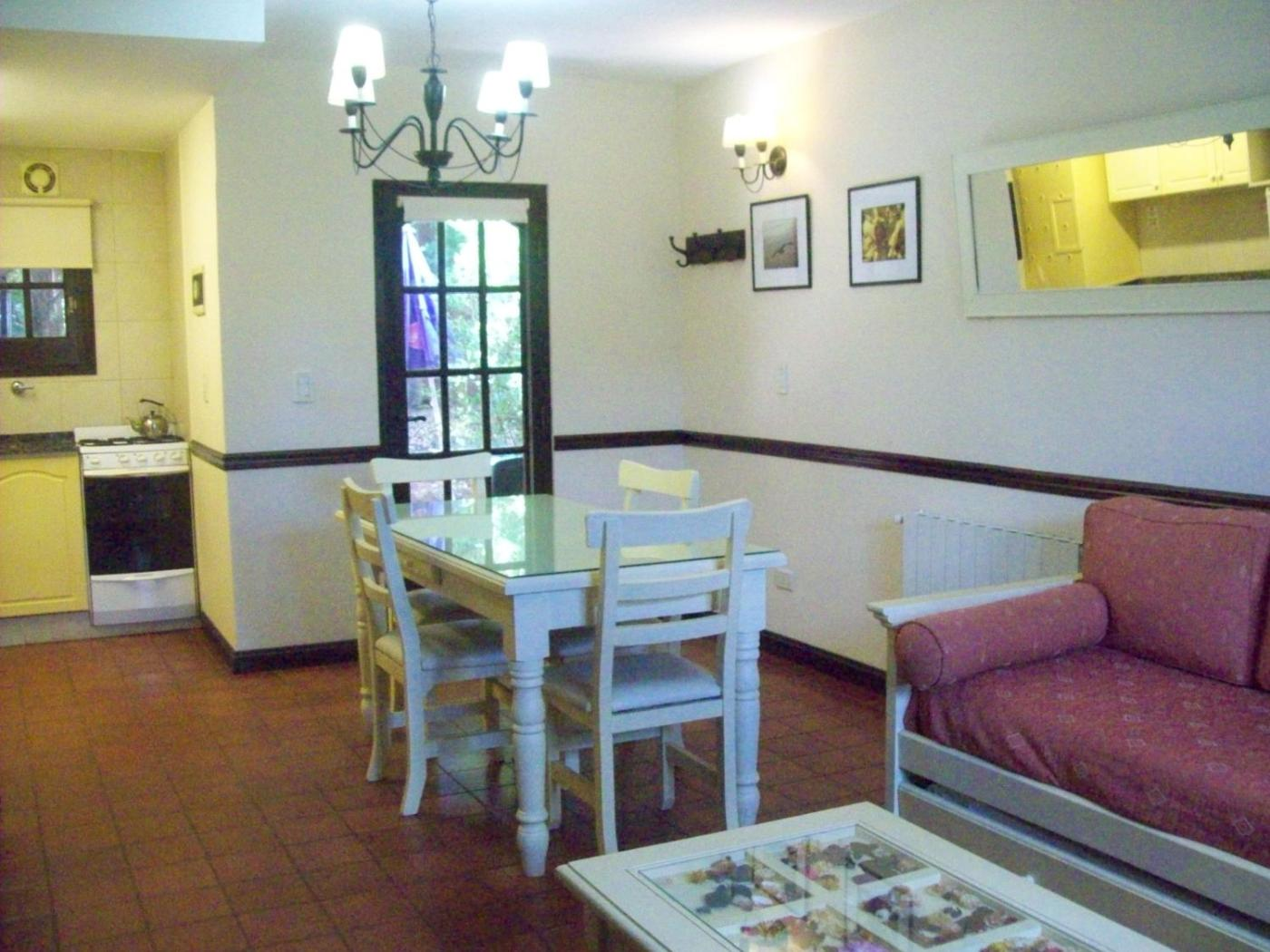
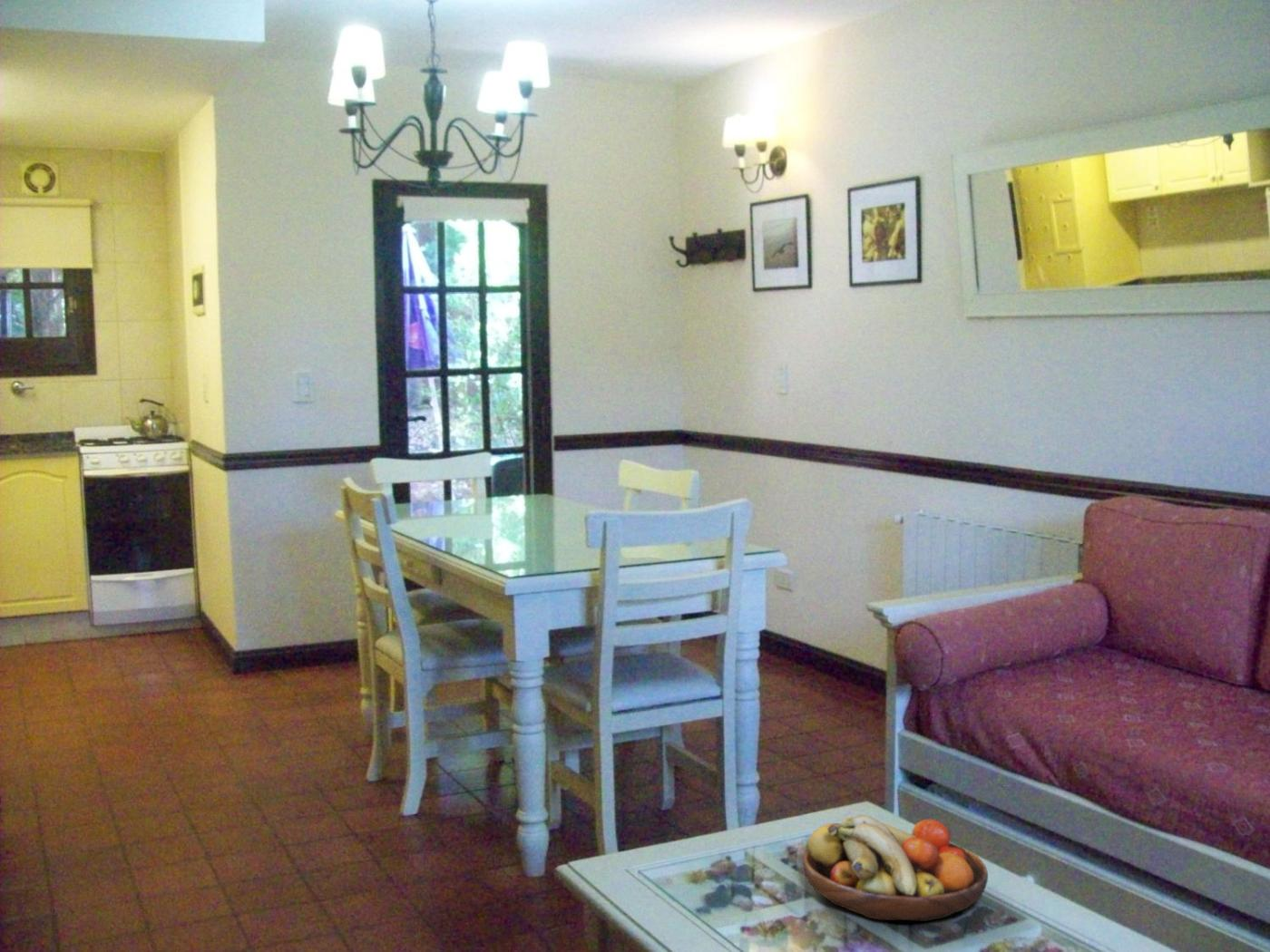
+ fruit bowl (894, 856)
